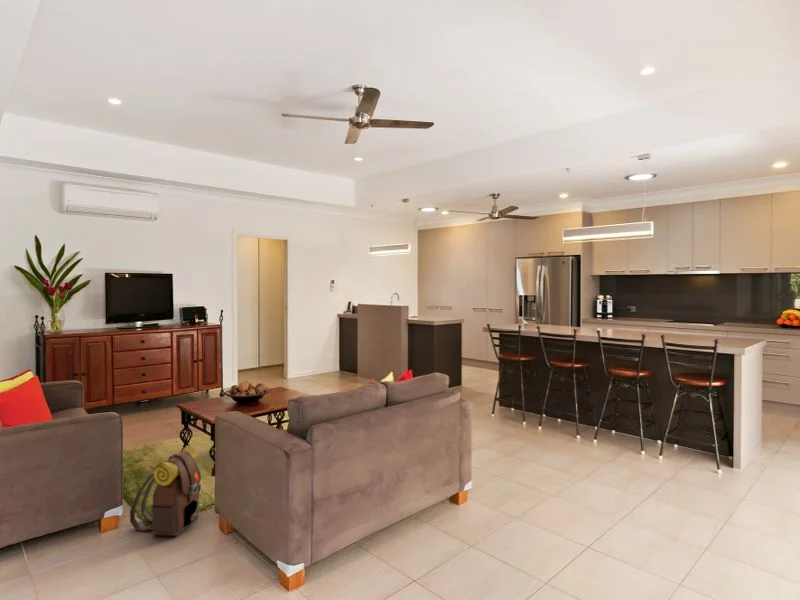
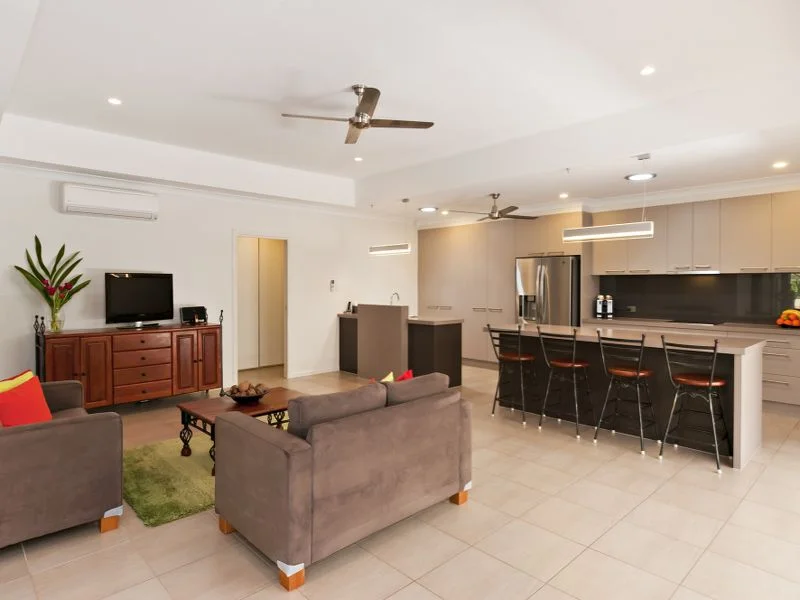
- backpack (167, 489)
